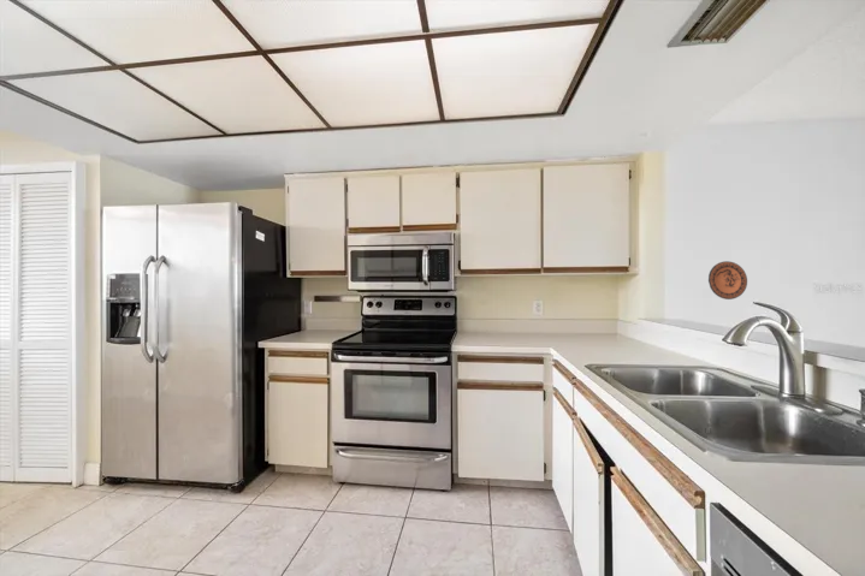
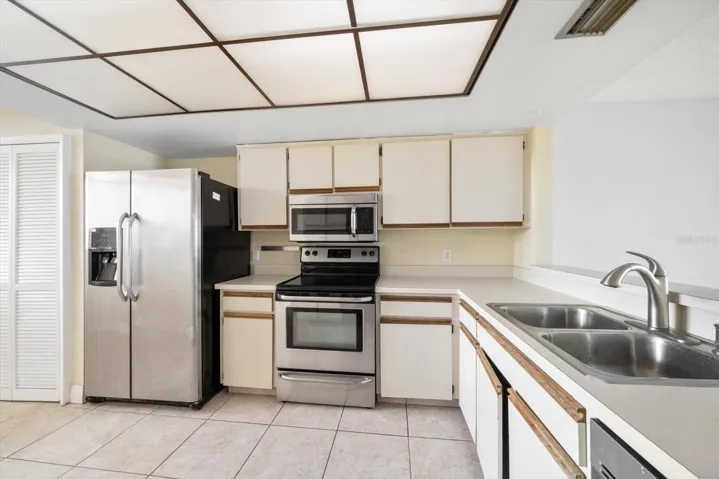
- decorative plate (727, 280)
